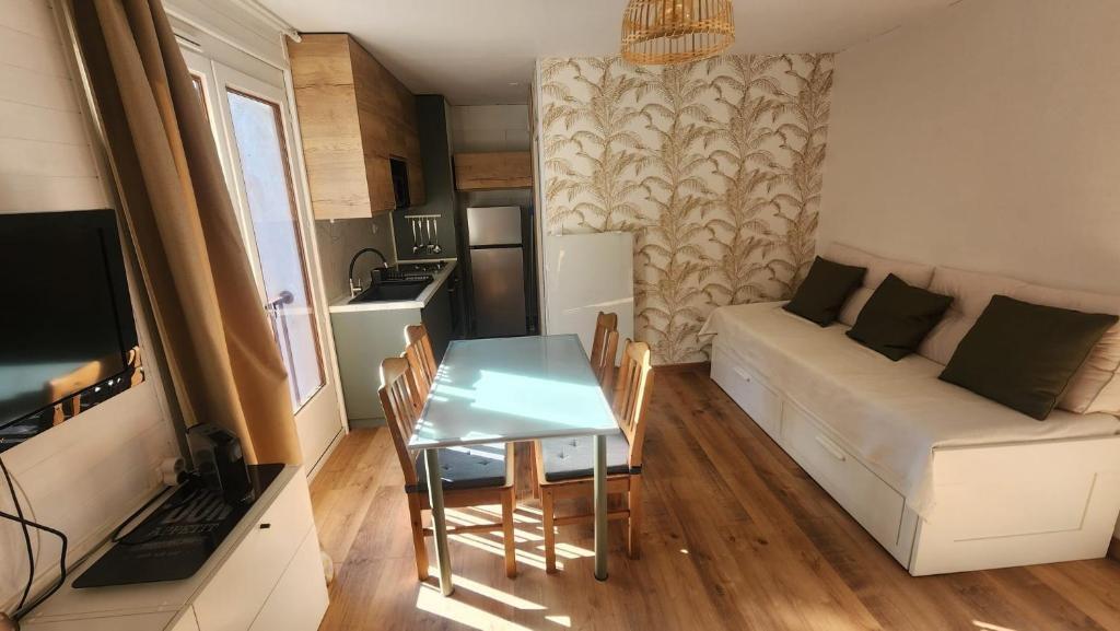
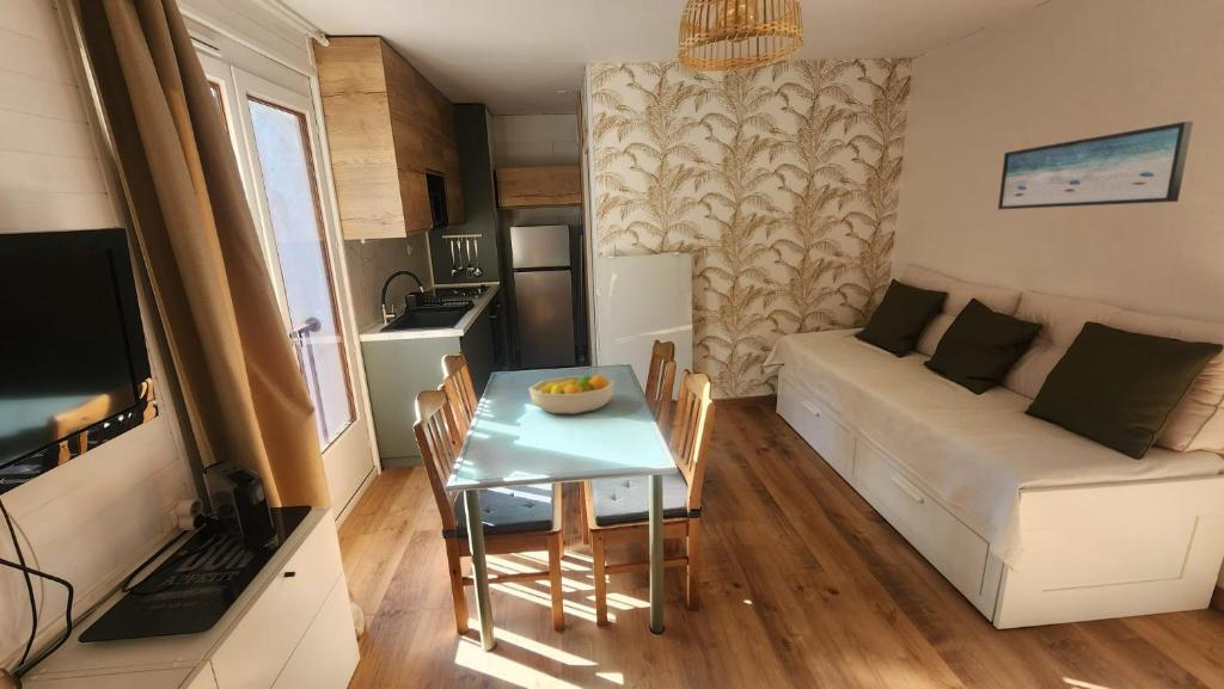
+ wall art (1077, 173)
+ fruit bowl (571, 390)
